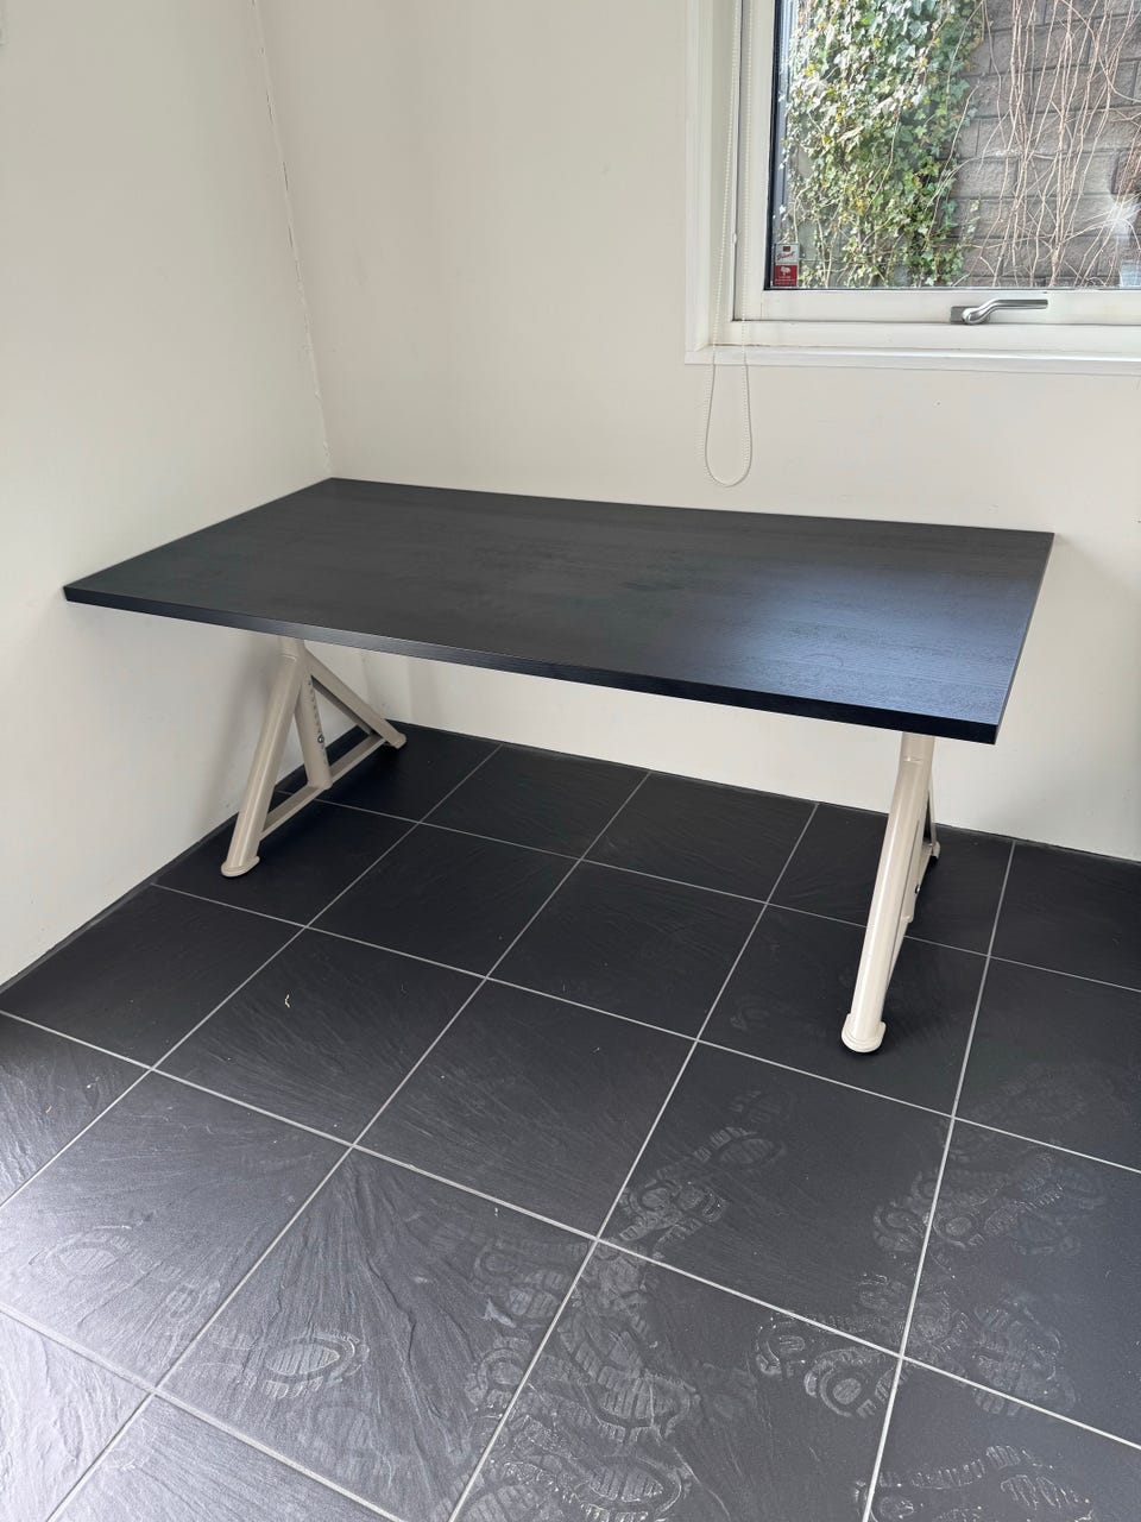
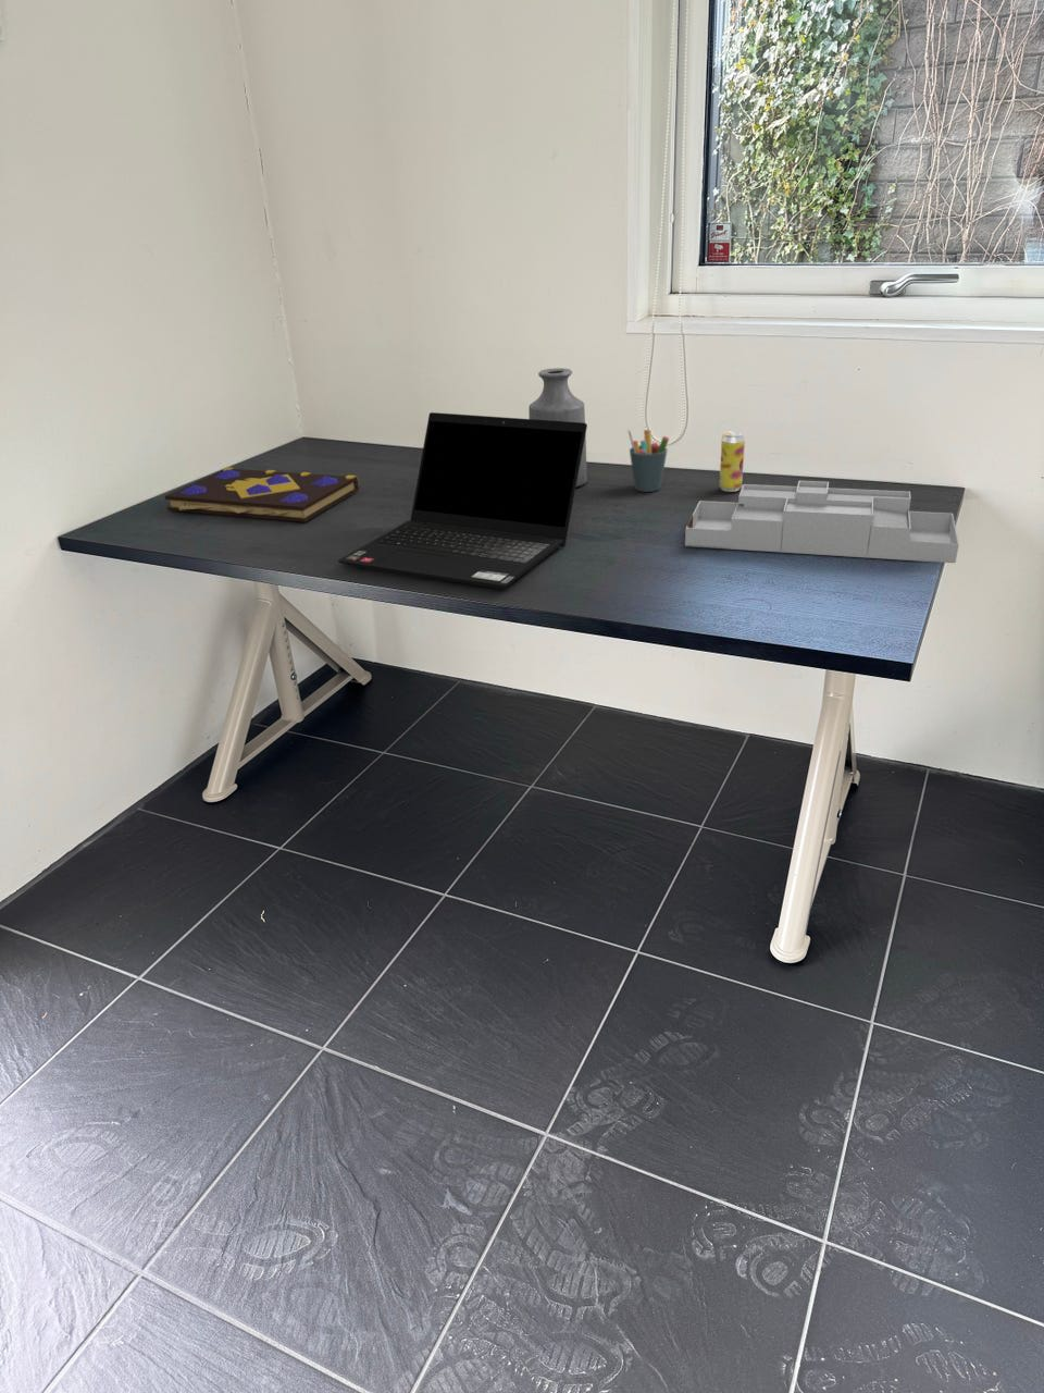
+ pen holder (647, 458)
+ laptop computer (463, 494)
+ beverage can (731, 461)
+ book (260, 490)
+ desk organizer (819, 516)
+ bottle (558, 420)
